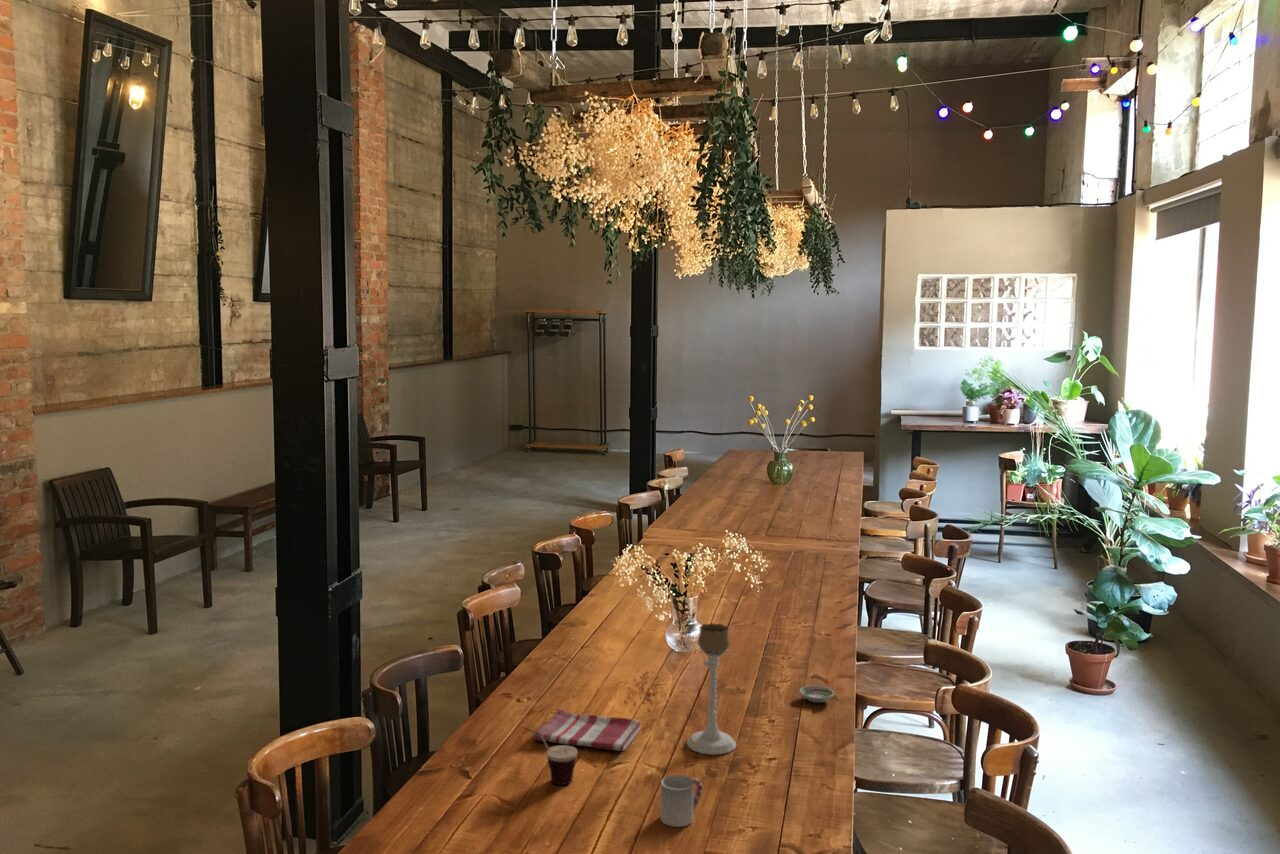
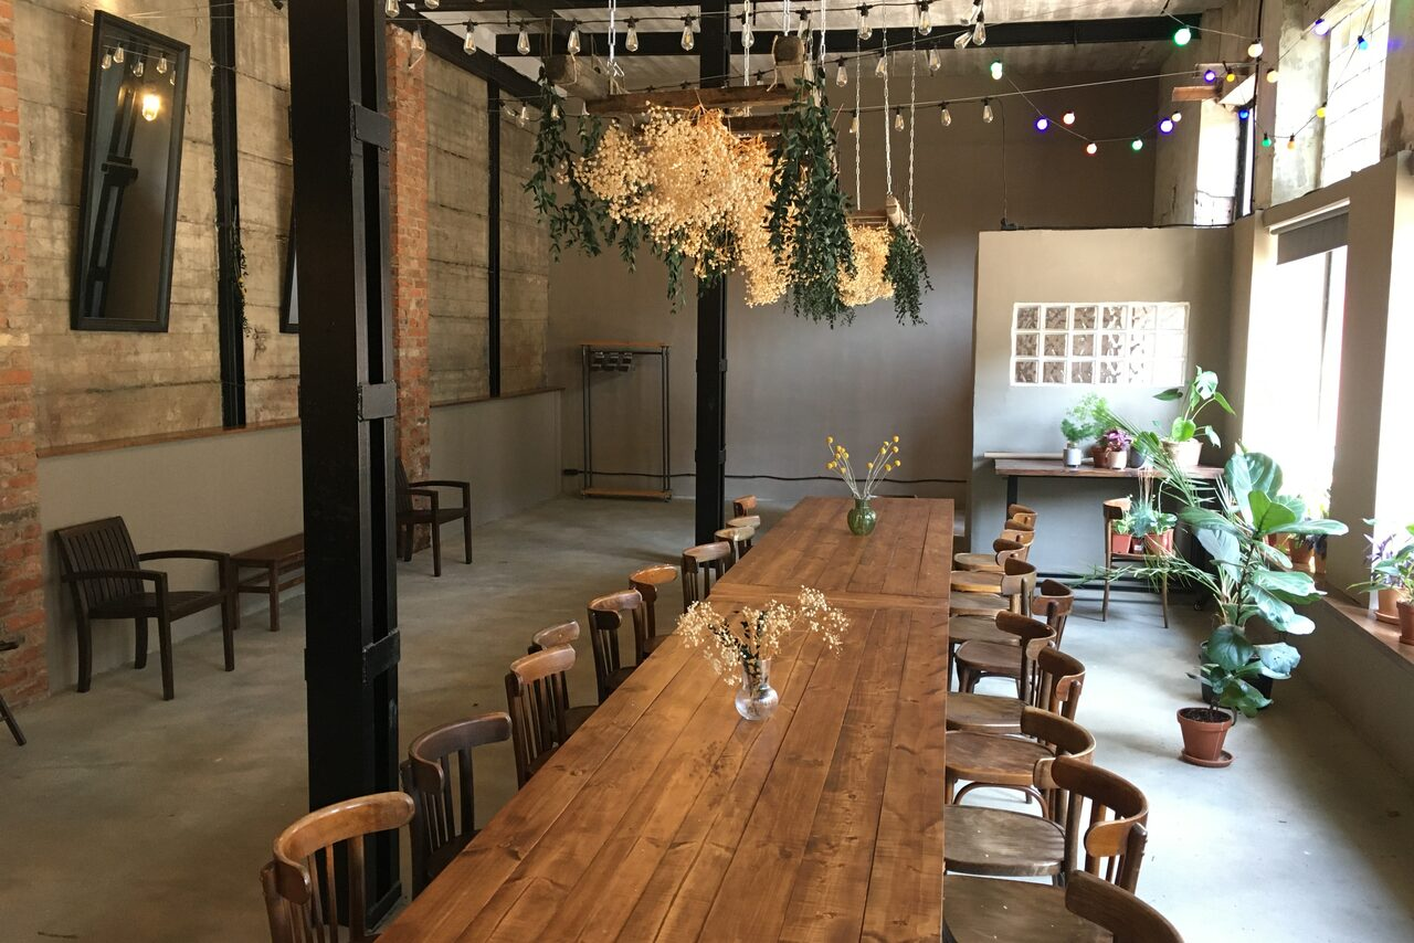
- cup (549, 754)
- dish towel (588, 730)
- candle holder (712, 686)
- cup (682, 798)
- saucer (816, 695)
